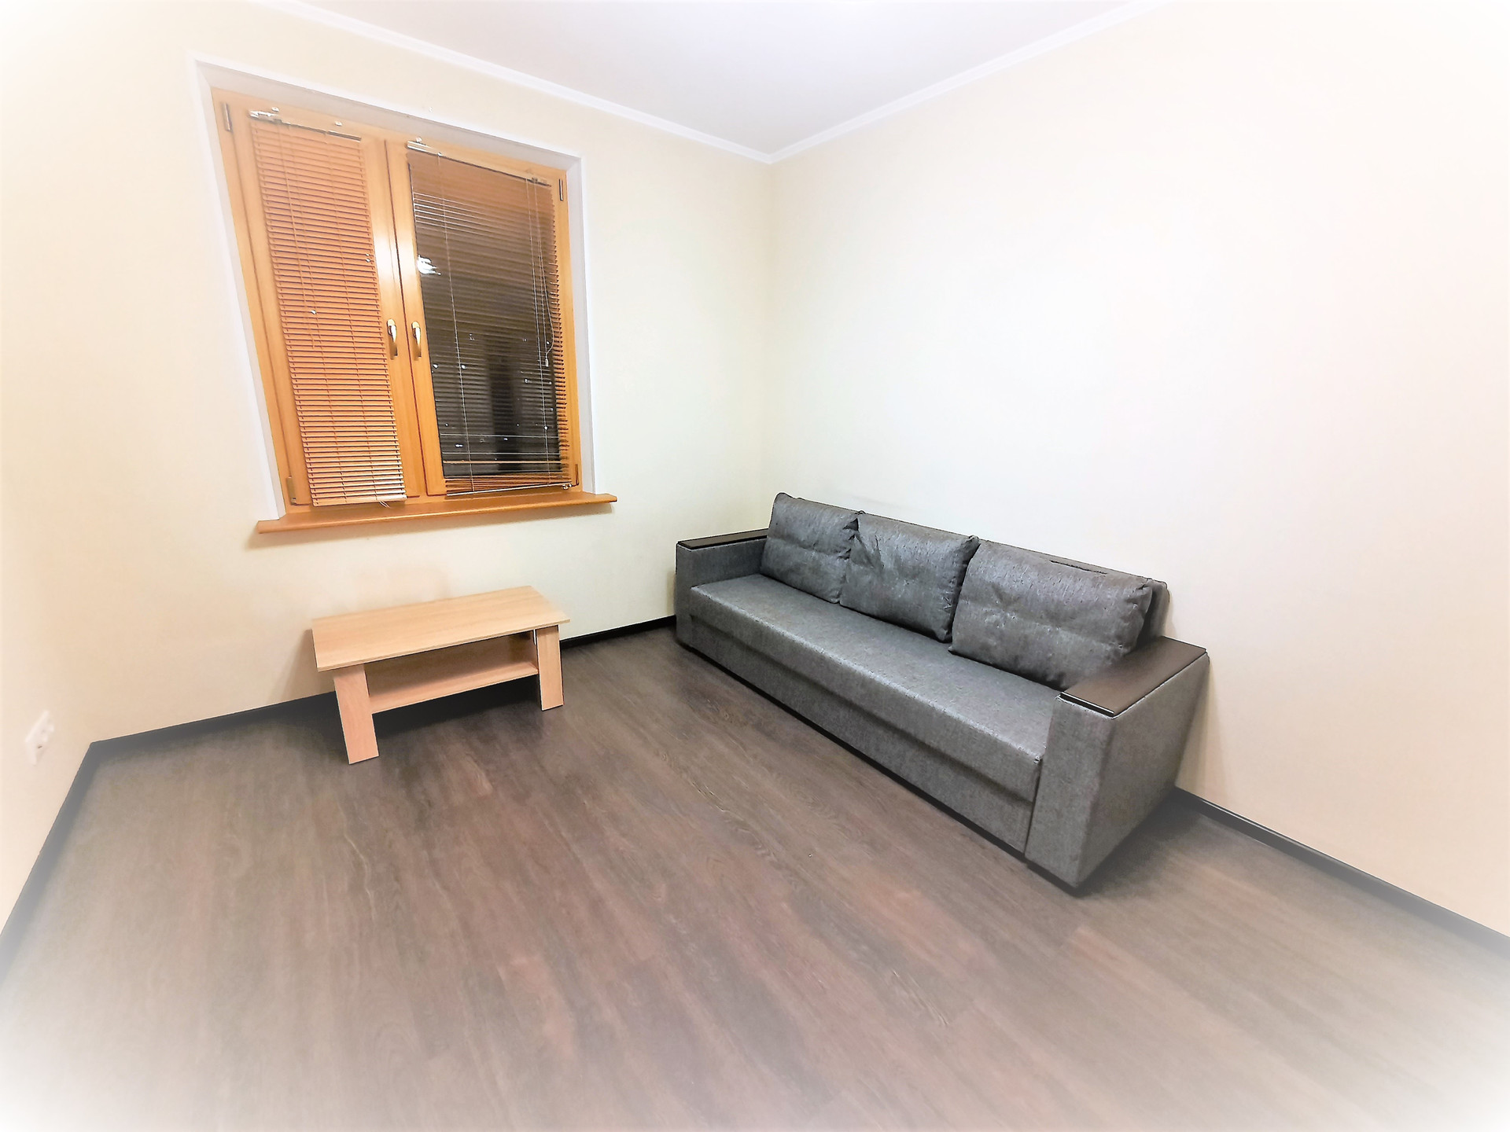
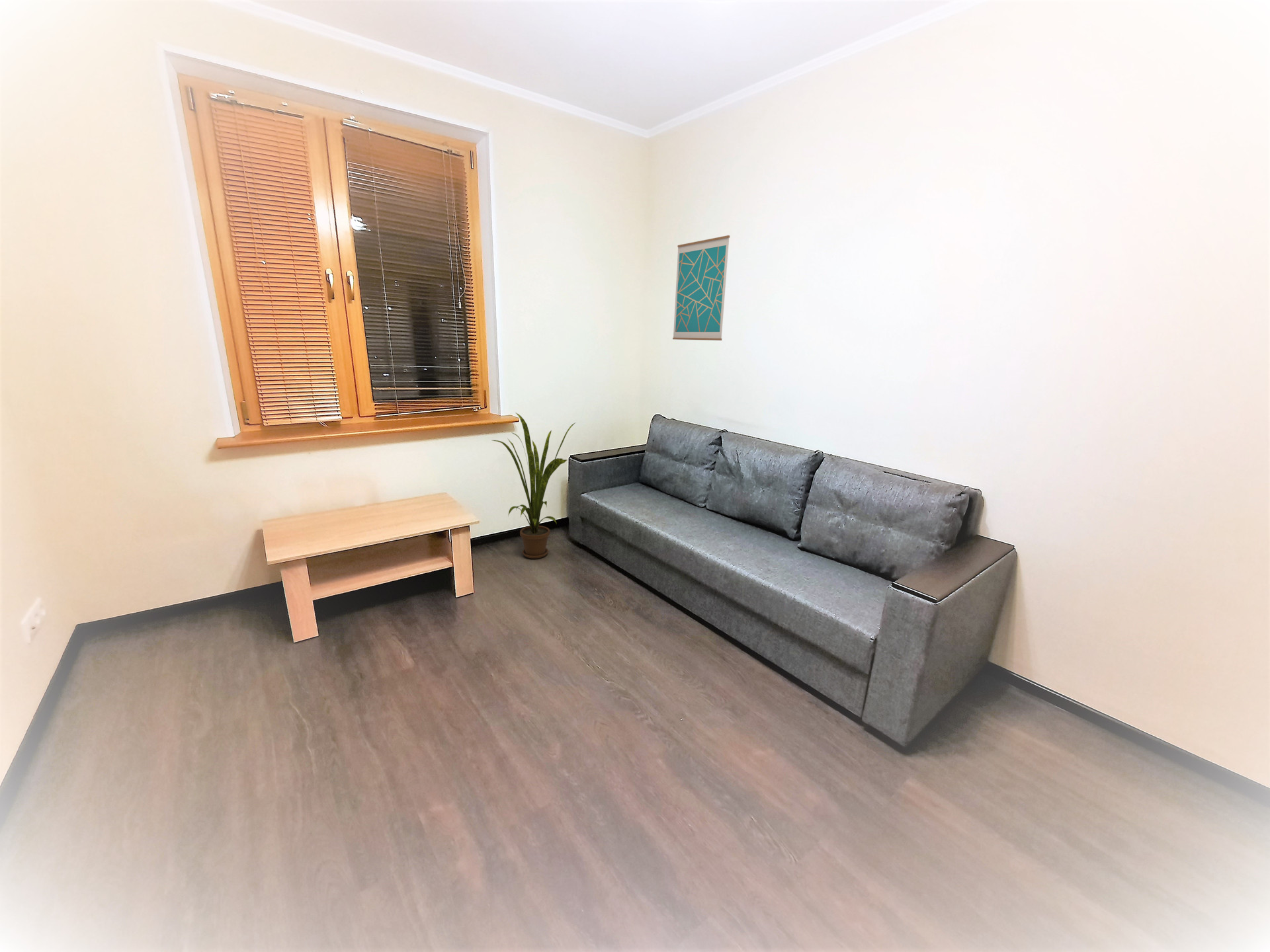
+ house plant (527, 488)
+ wall art (698, 291)
